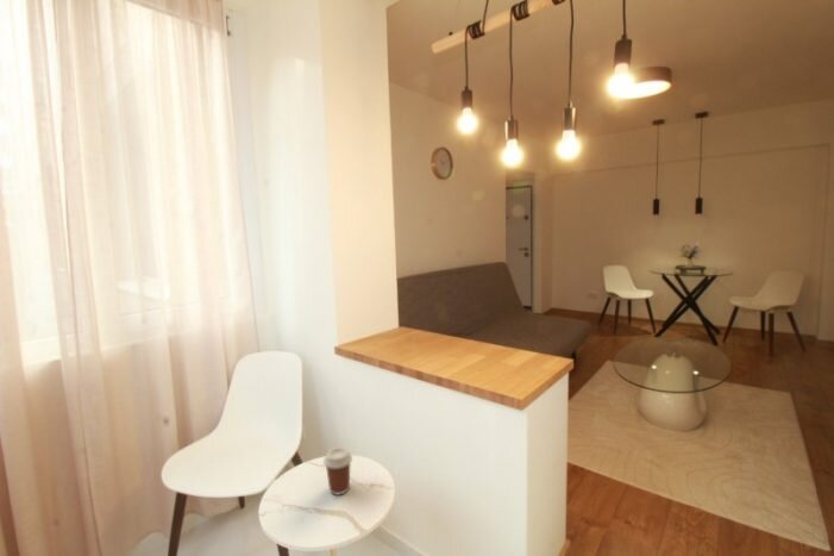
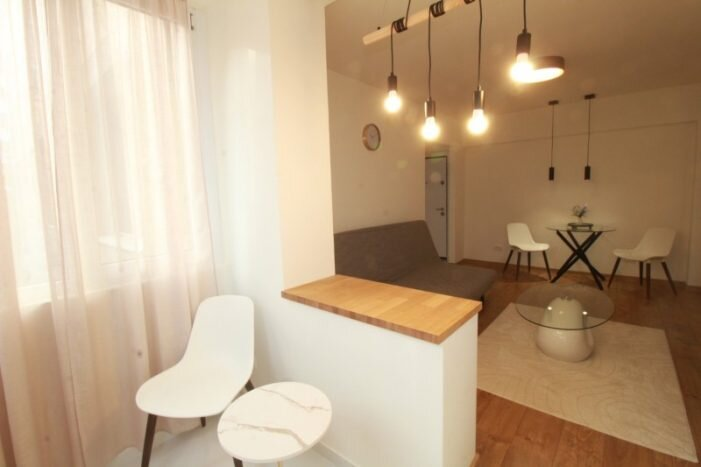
- coffee cup (338, 470)
